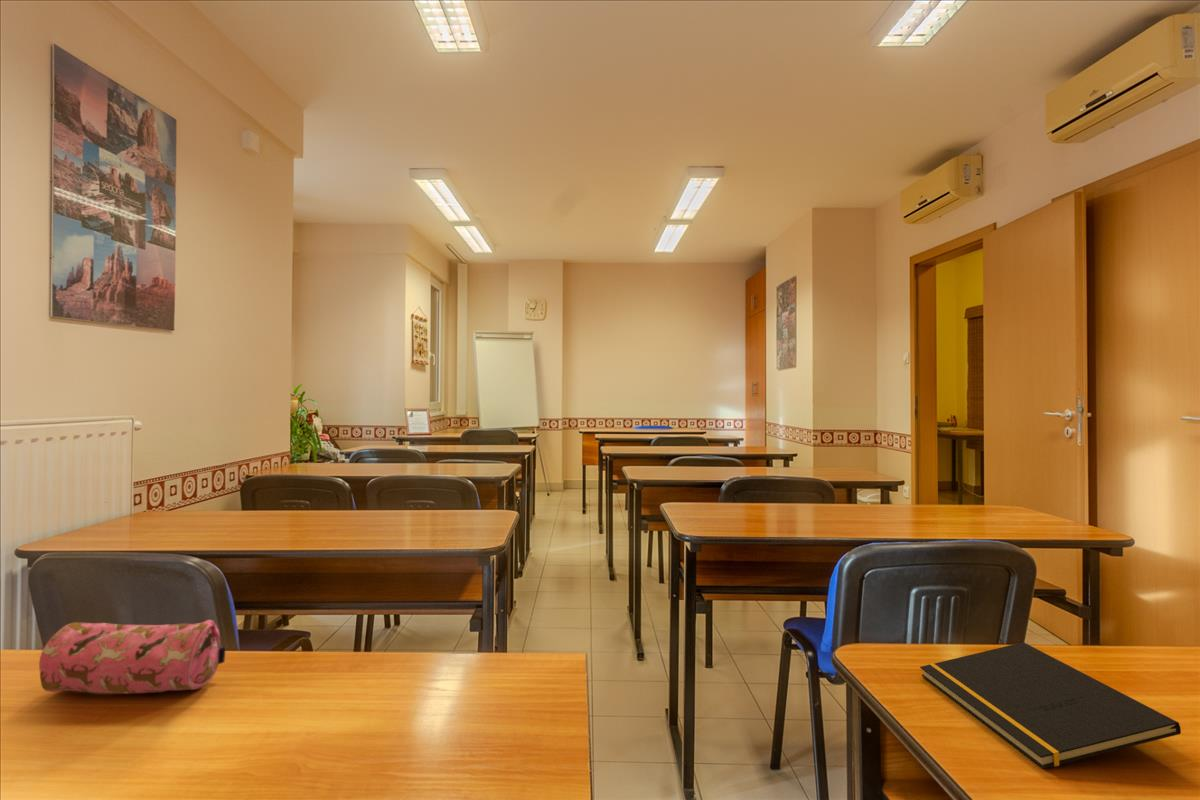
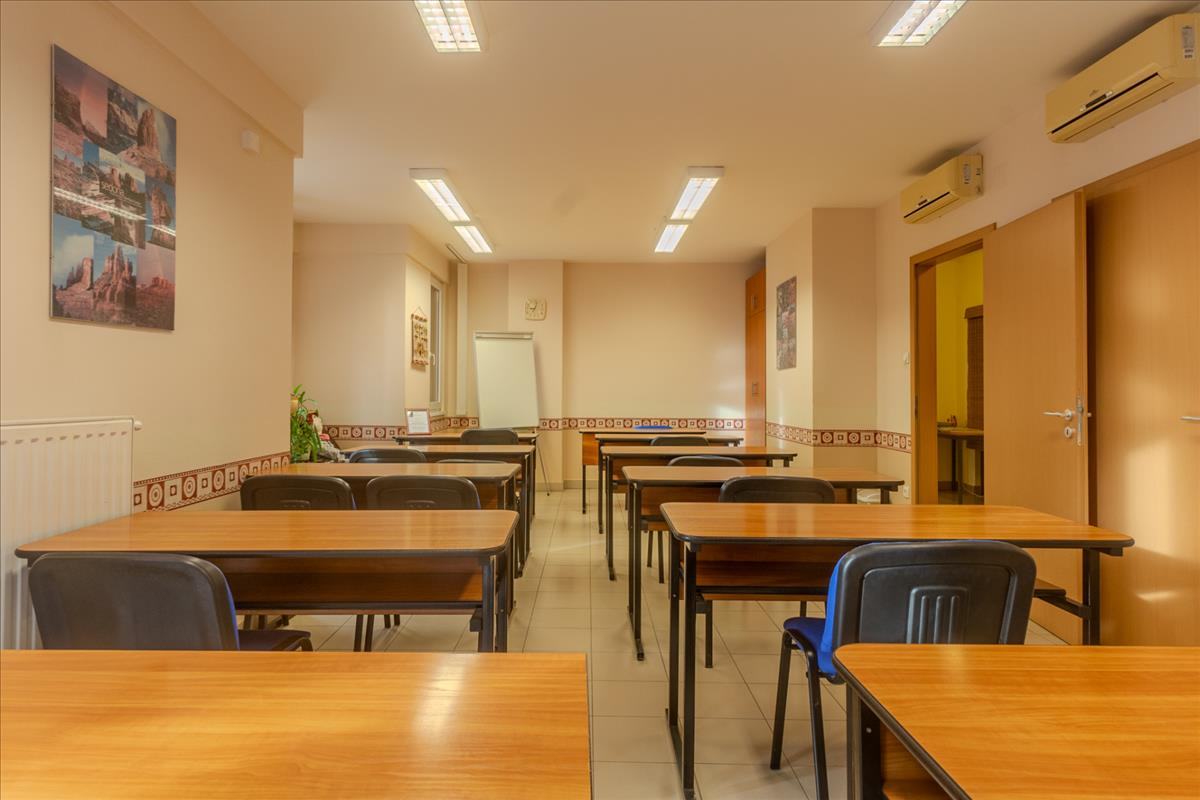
- pencil case (134, 655)
- notepad (1032, 695)
